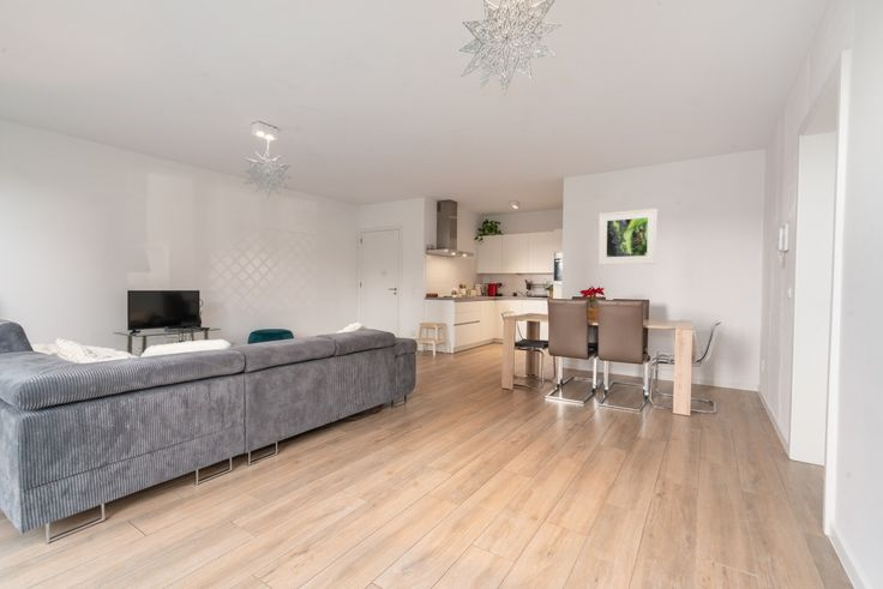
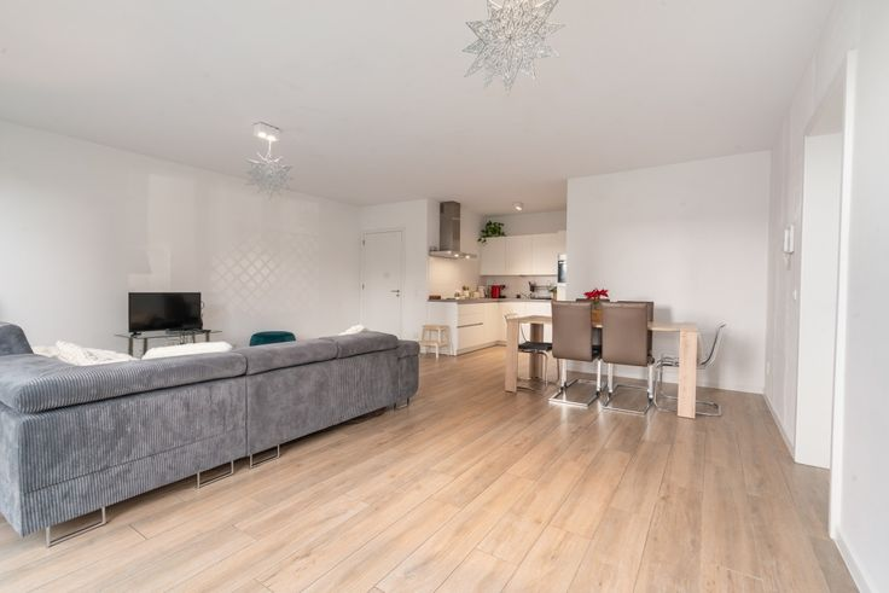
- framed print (626, 238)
